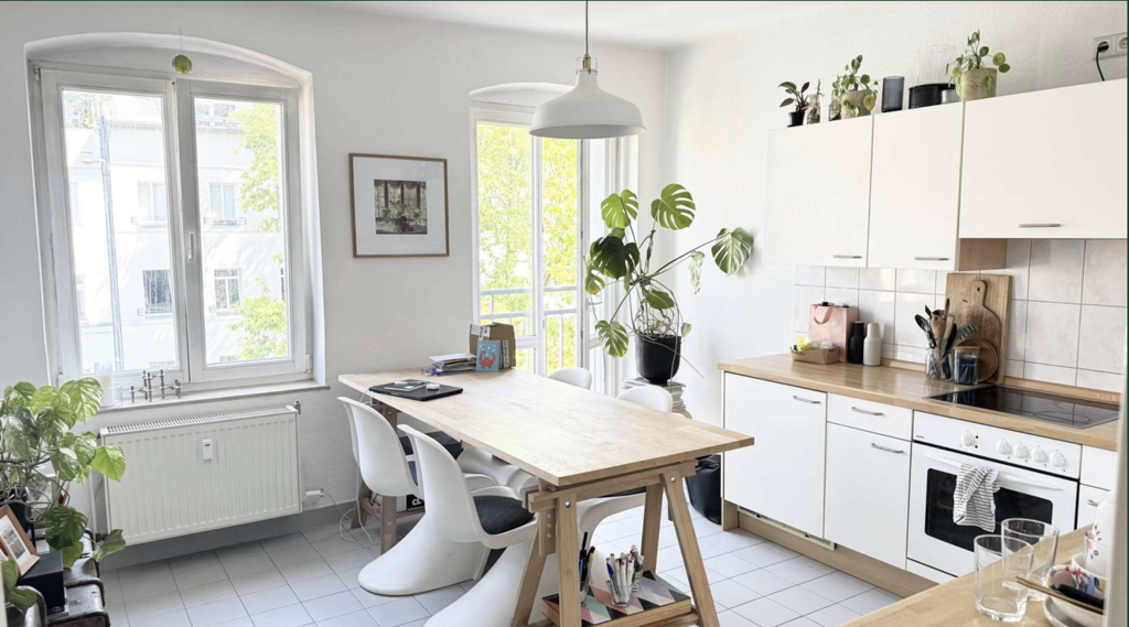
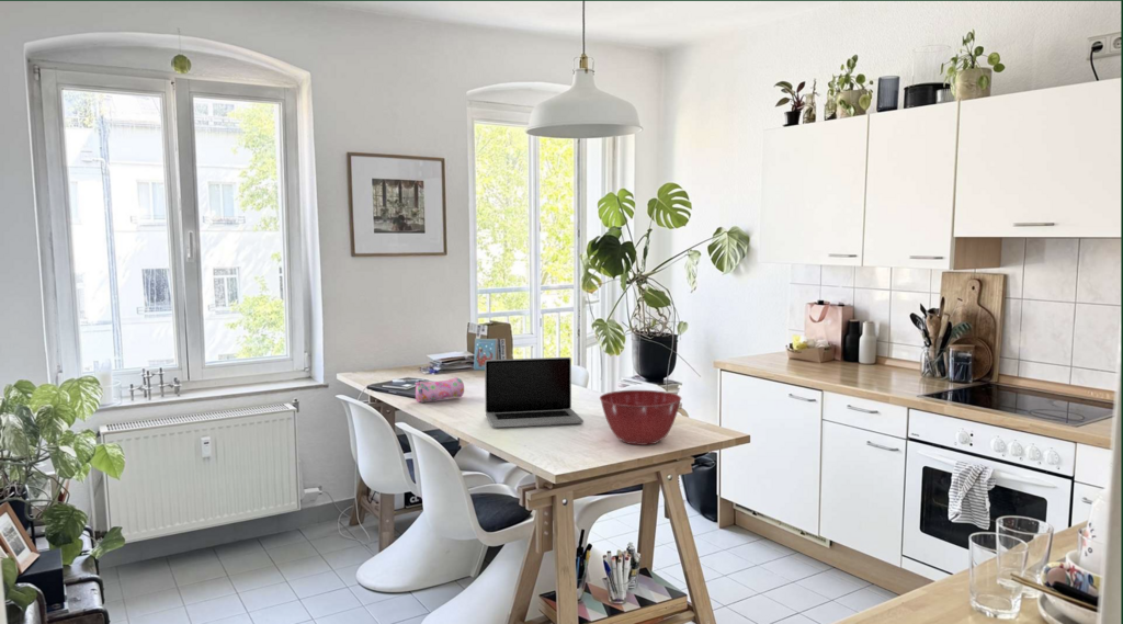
+ mixing bowl (639, 418)
+ laptop (533, 390)
+ pencil case (439, 389)
